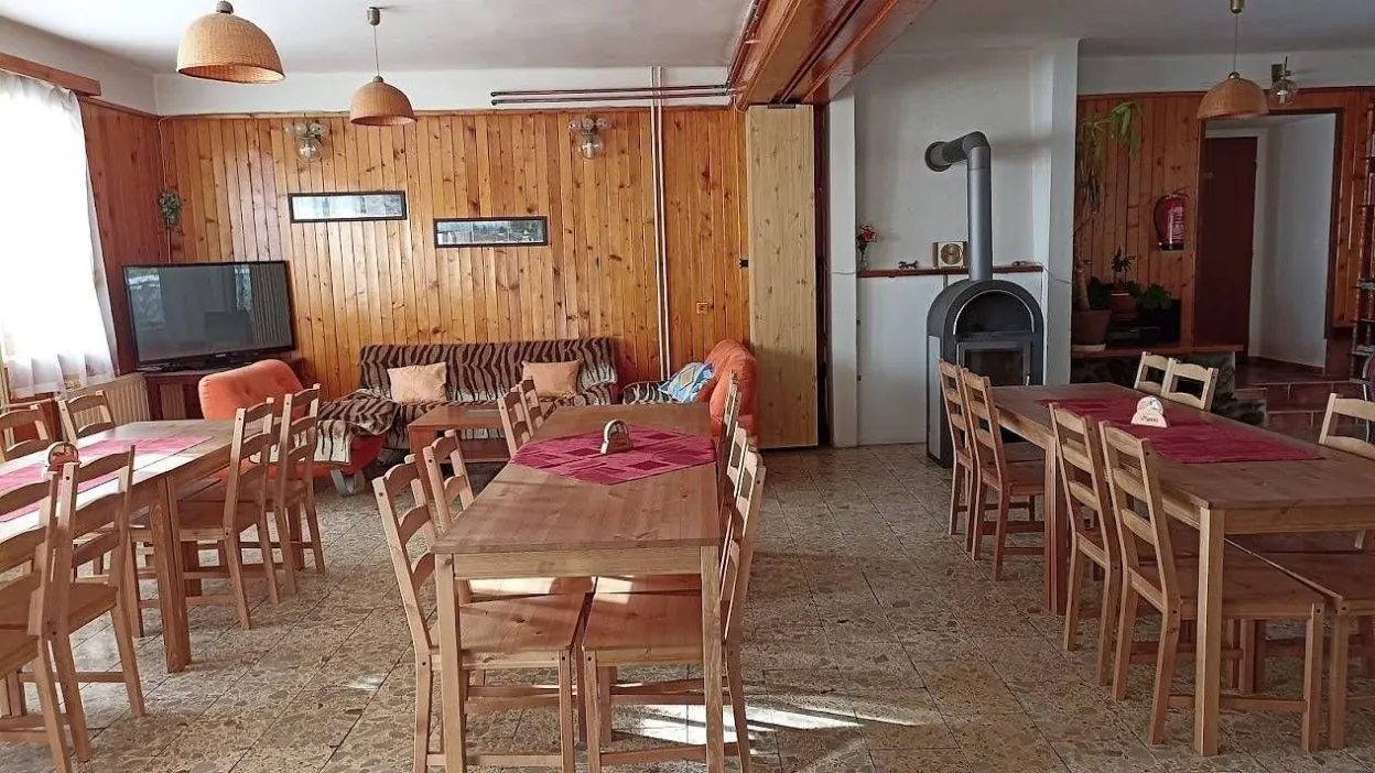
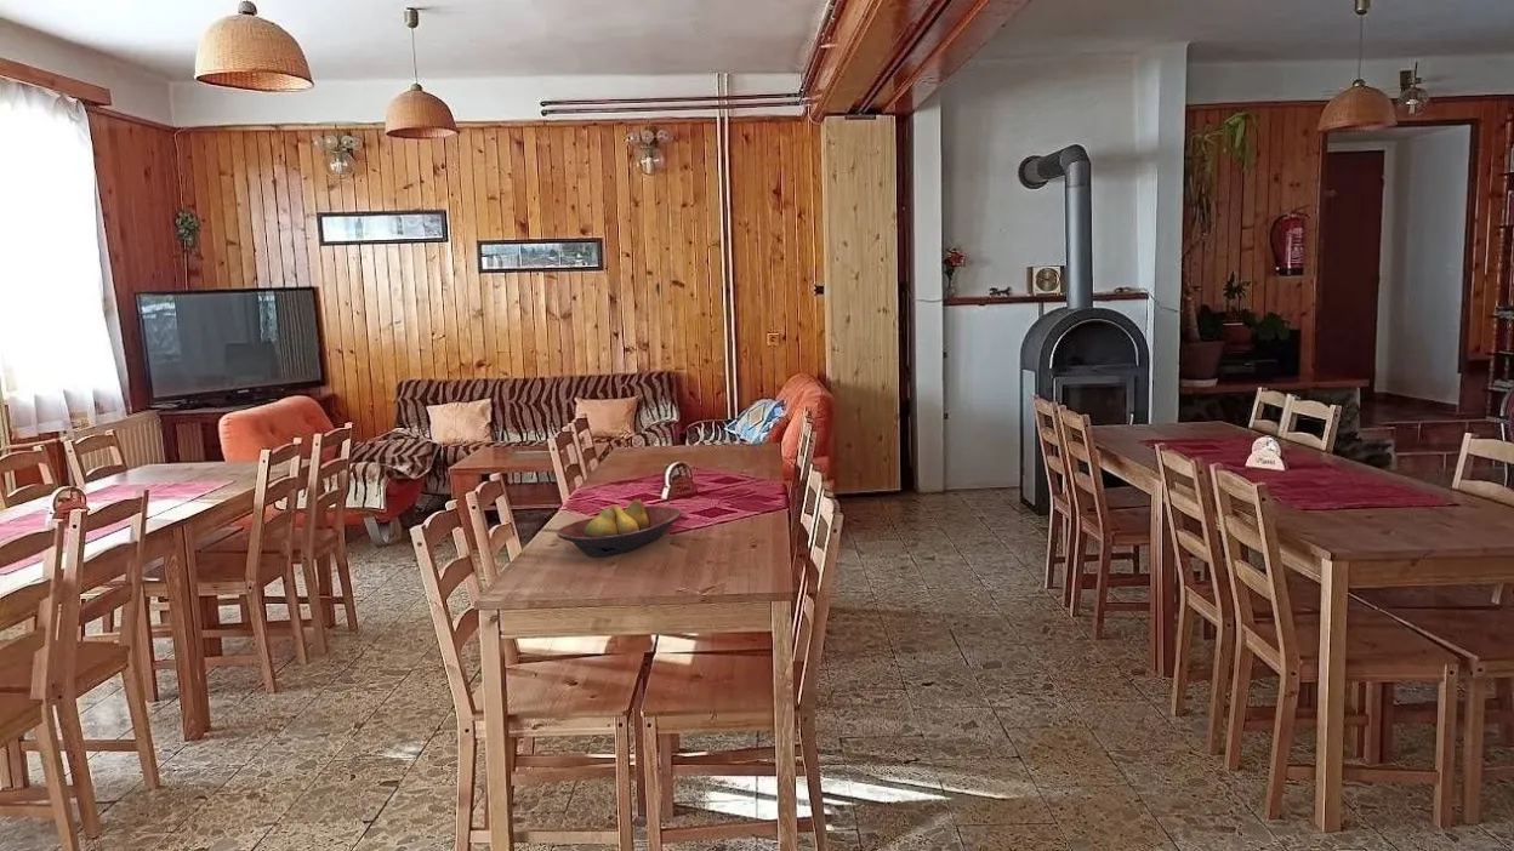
+ fruit bowl (621, 522)
